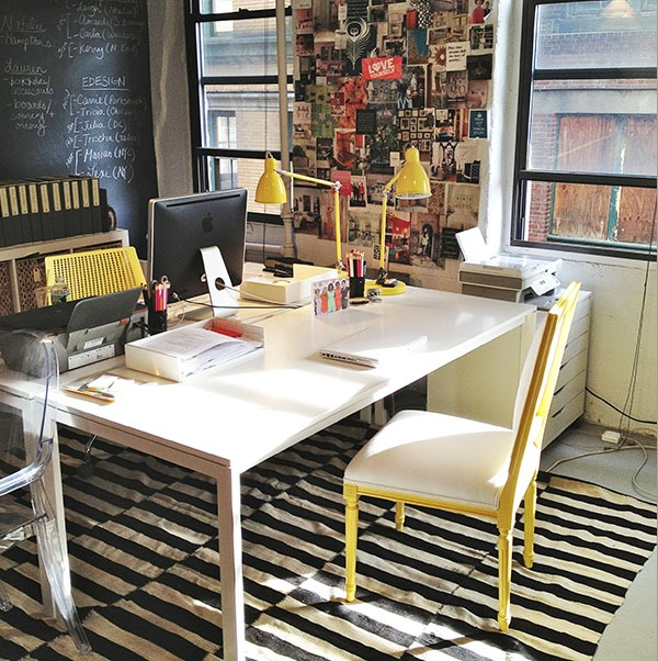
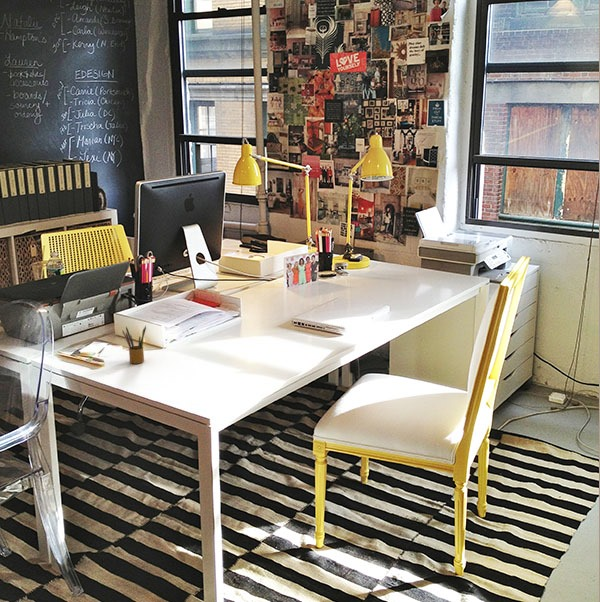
+ pencil box (138, 344)
